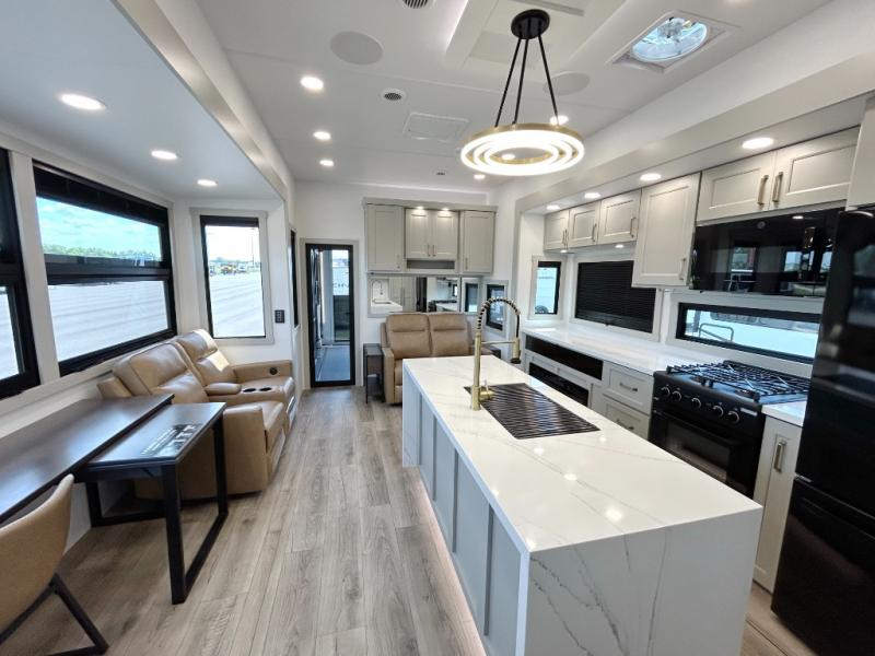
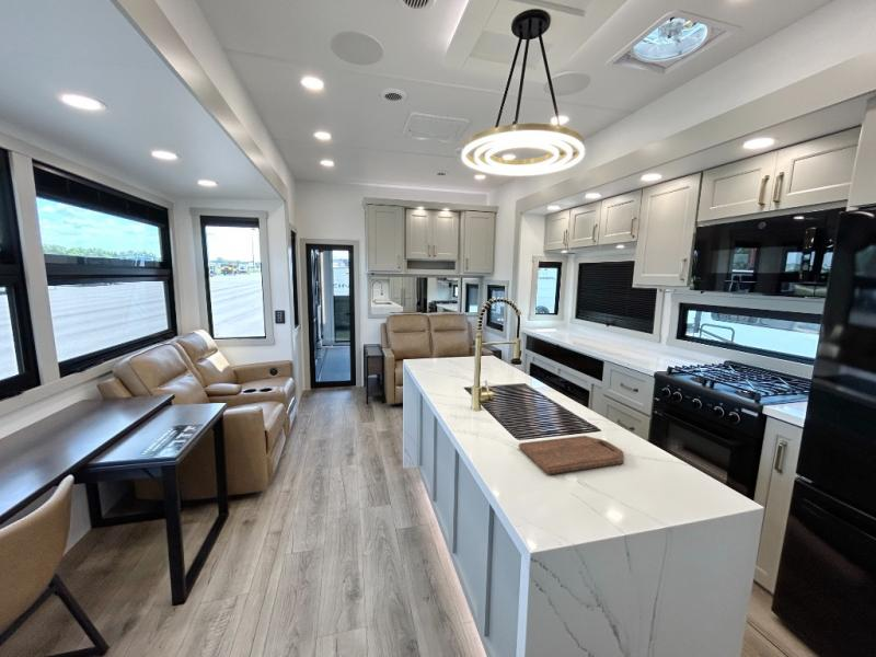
+ cutting board (574, 452)
